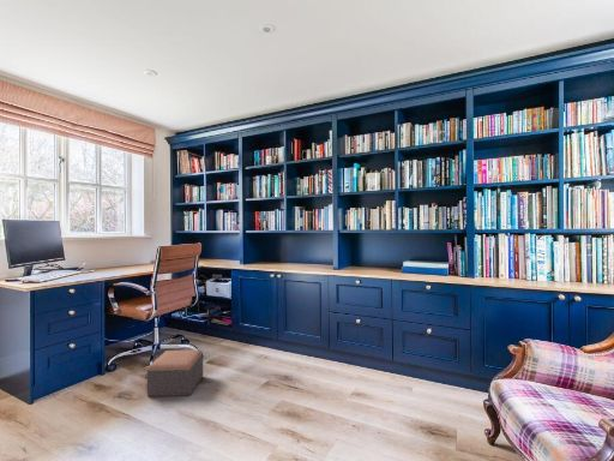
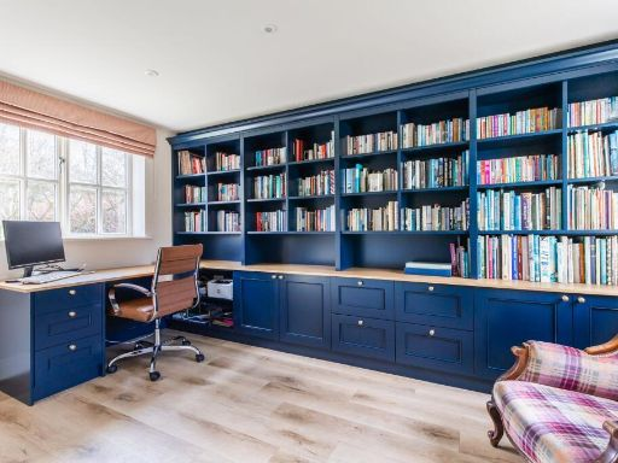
- footstool (176, 370)
